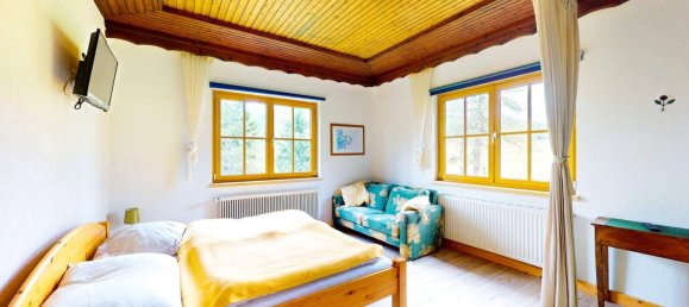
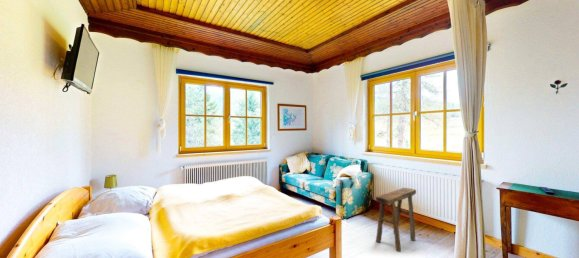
+ stool (396, 216)
